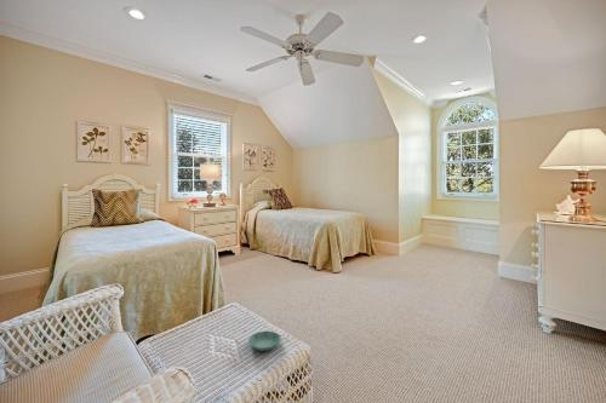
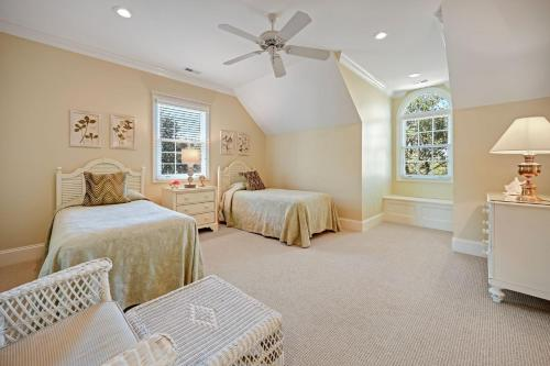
- saucer (264, 341)
